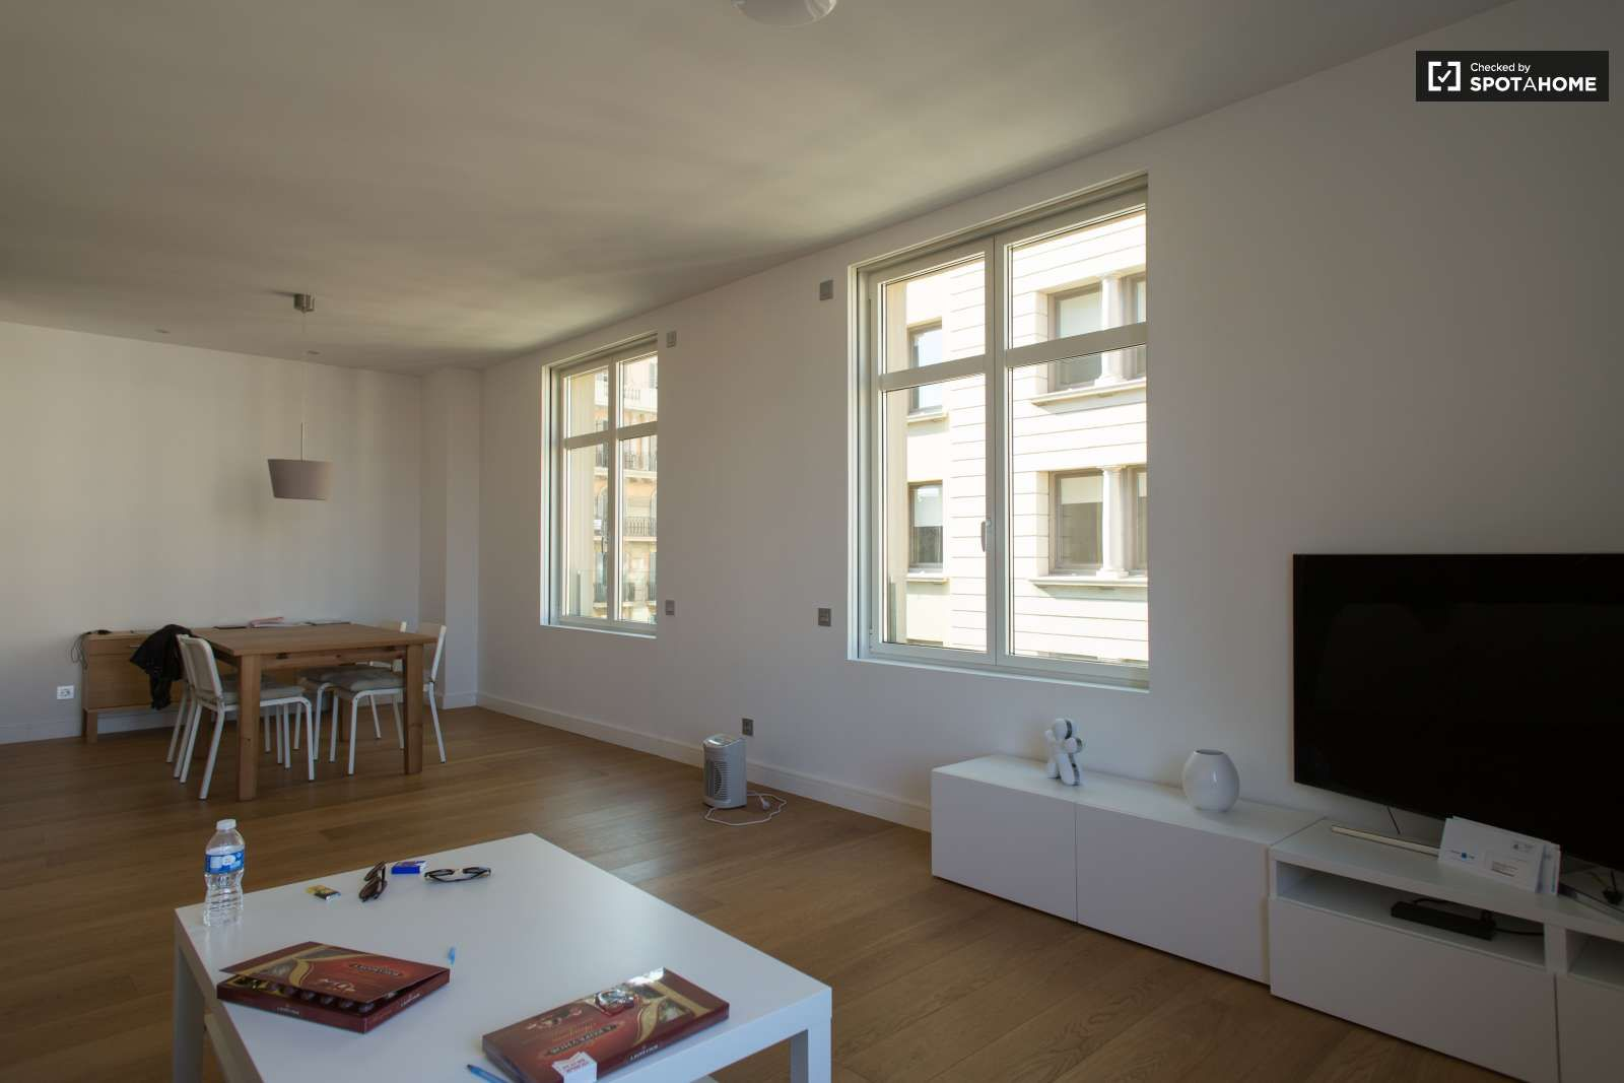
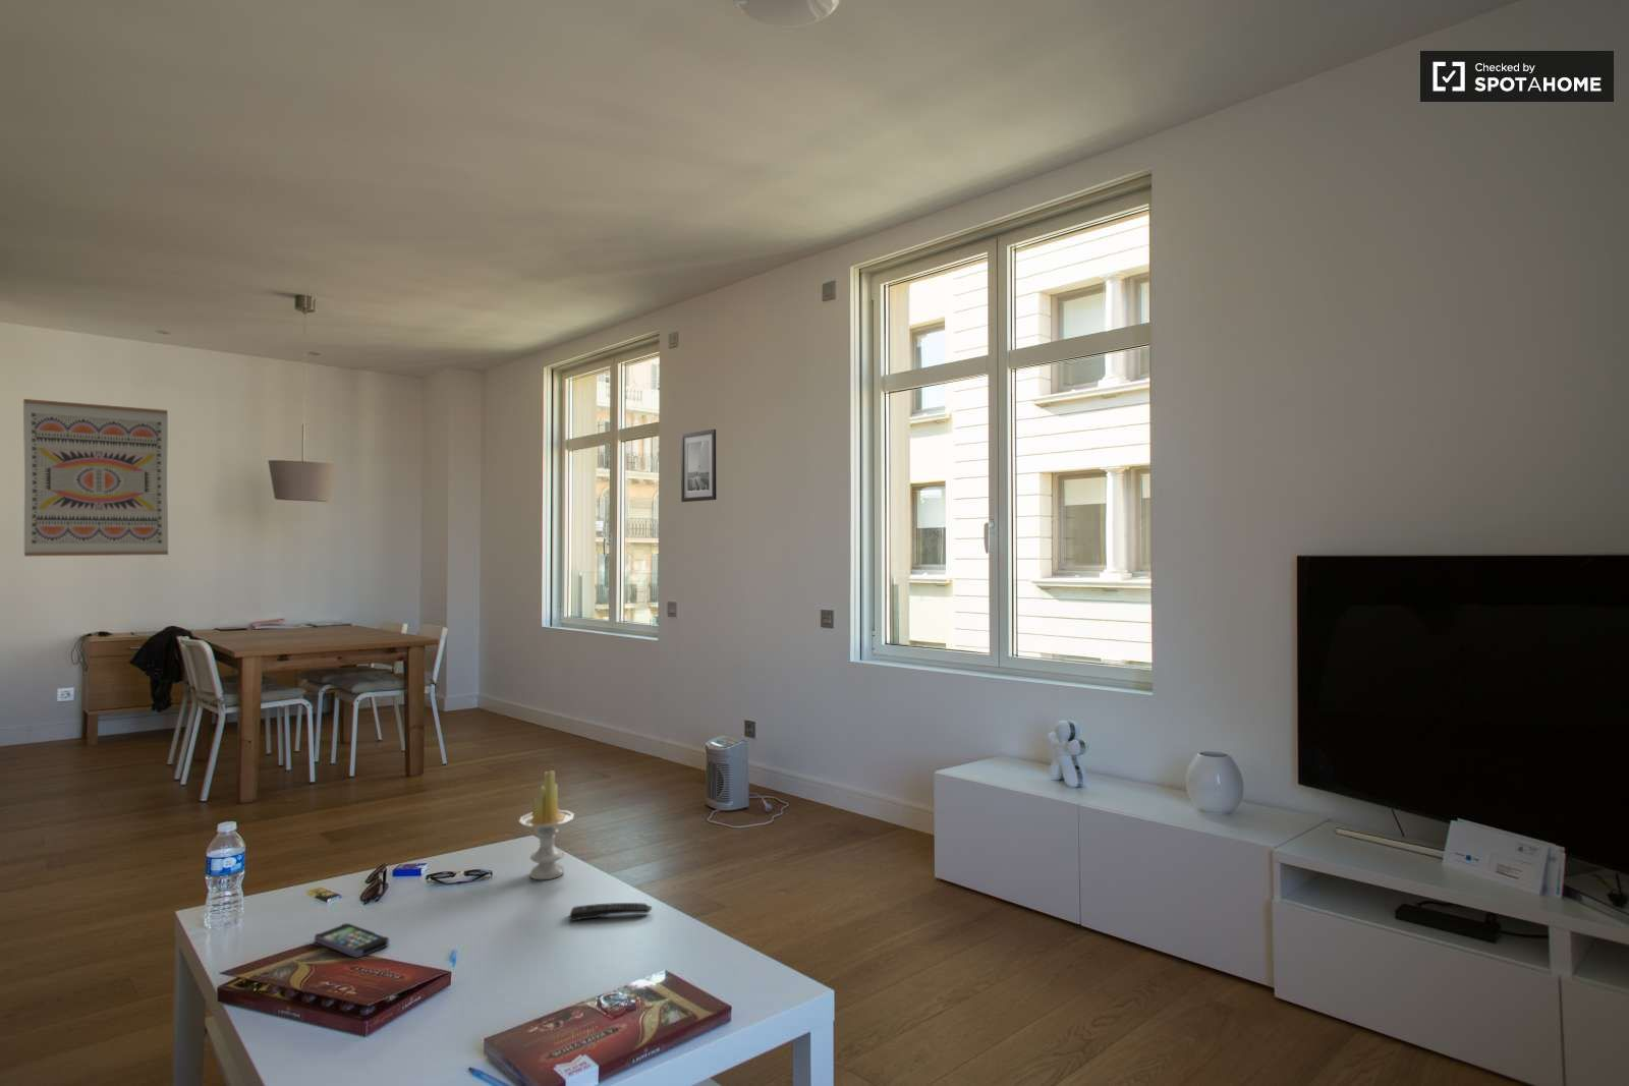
+ wall art (697, 467)
+ remote control (611, 910)
+ smartphone (351, 939)
+ wall art (98, 480)
+ candle (547, 822)
